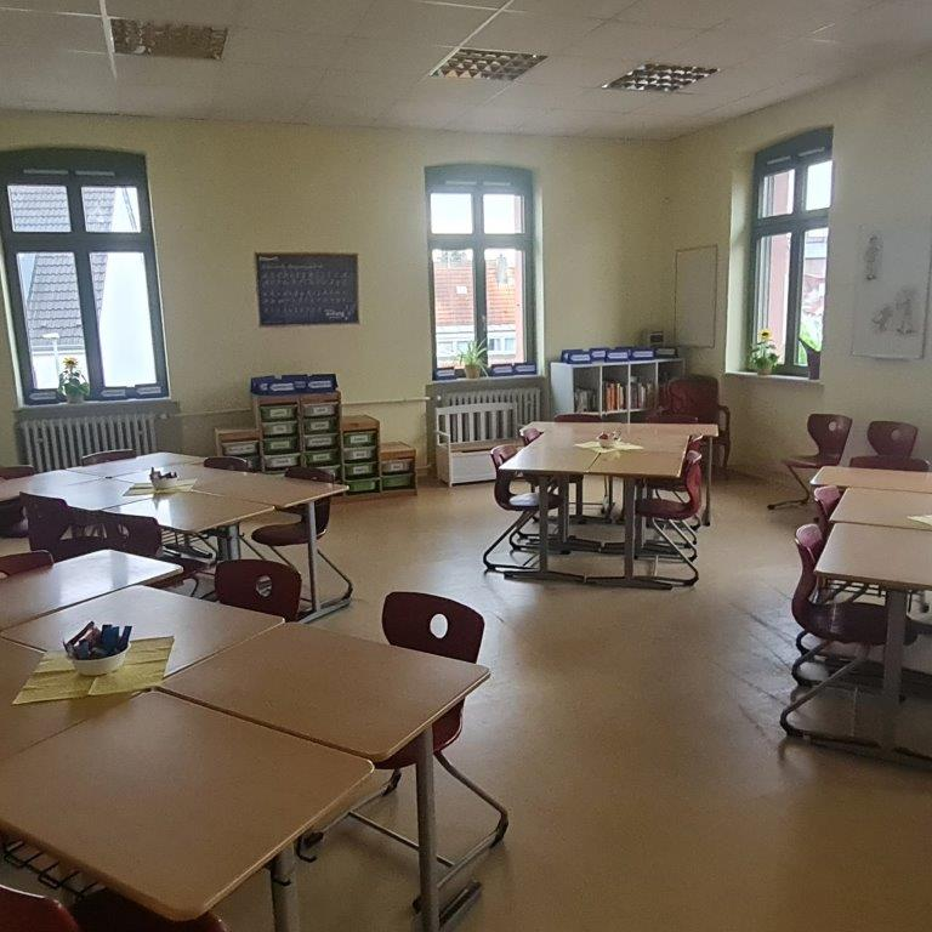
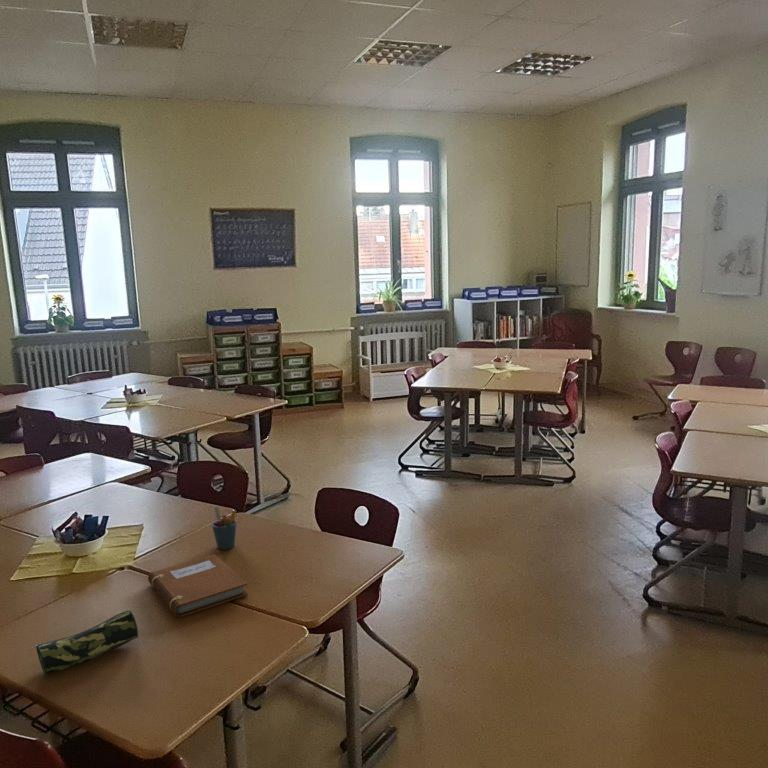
+ pen holder (225, 527)
+ pencil case (86, 642)
+ notebook (195, 582)
